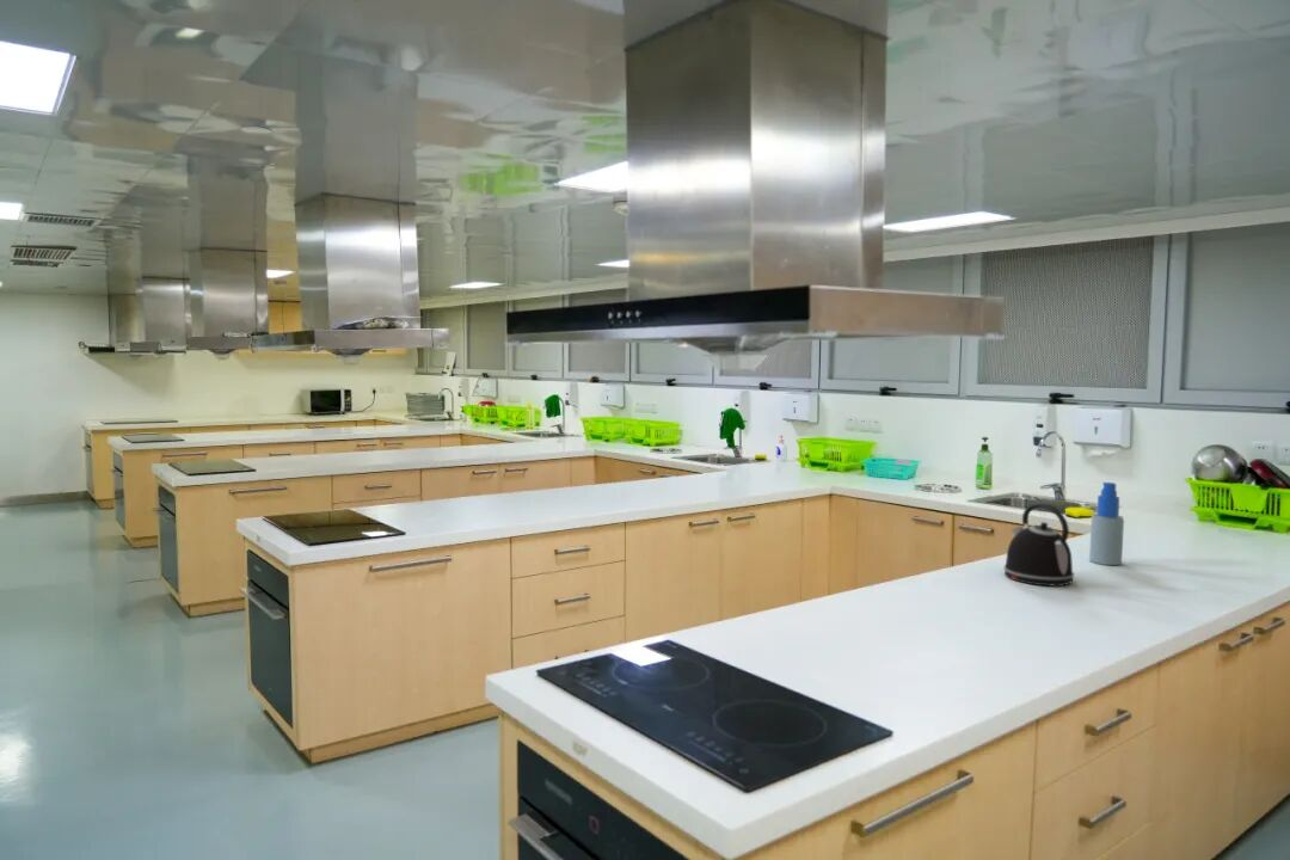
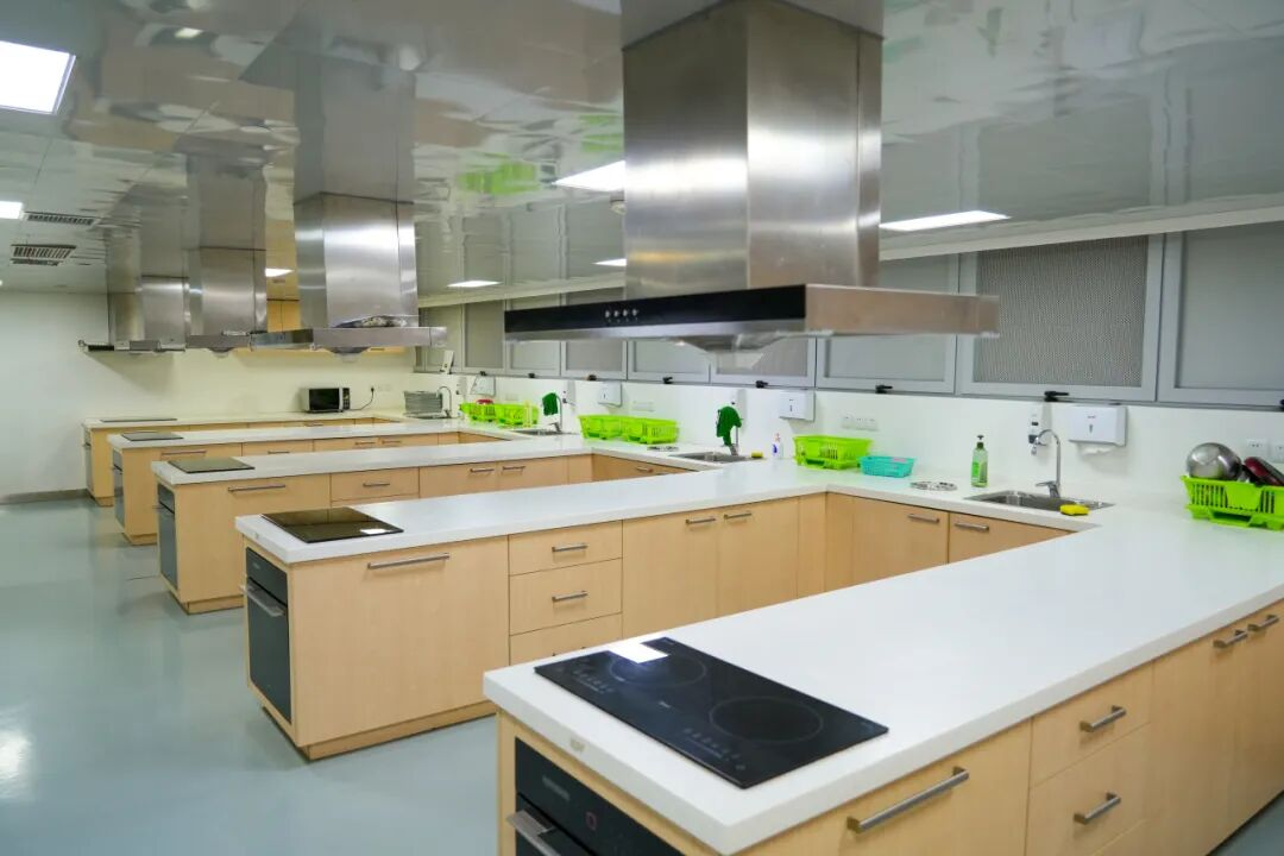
- spray bottle (1107, 522)
- kettle (1039, 540)
